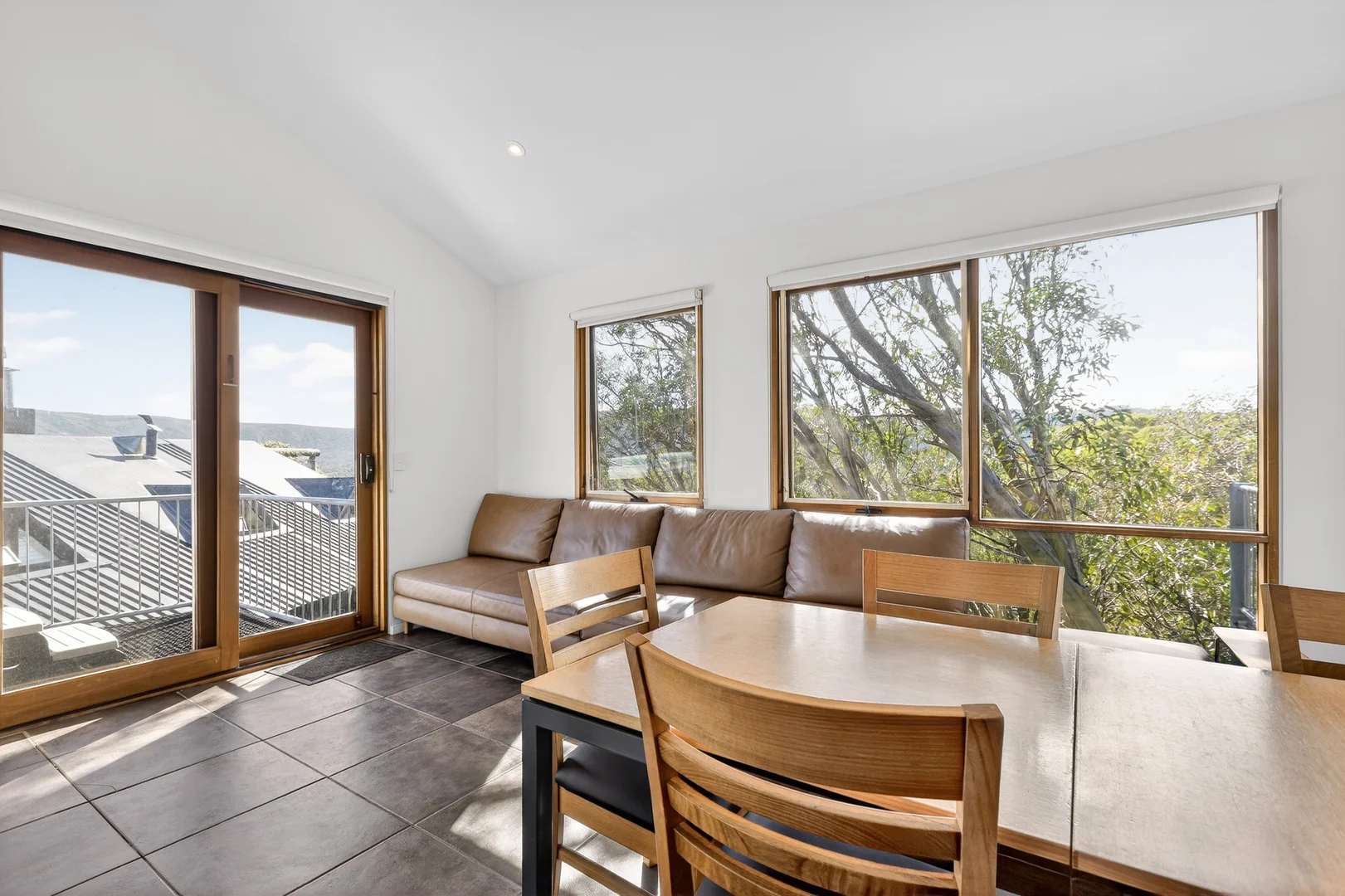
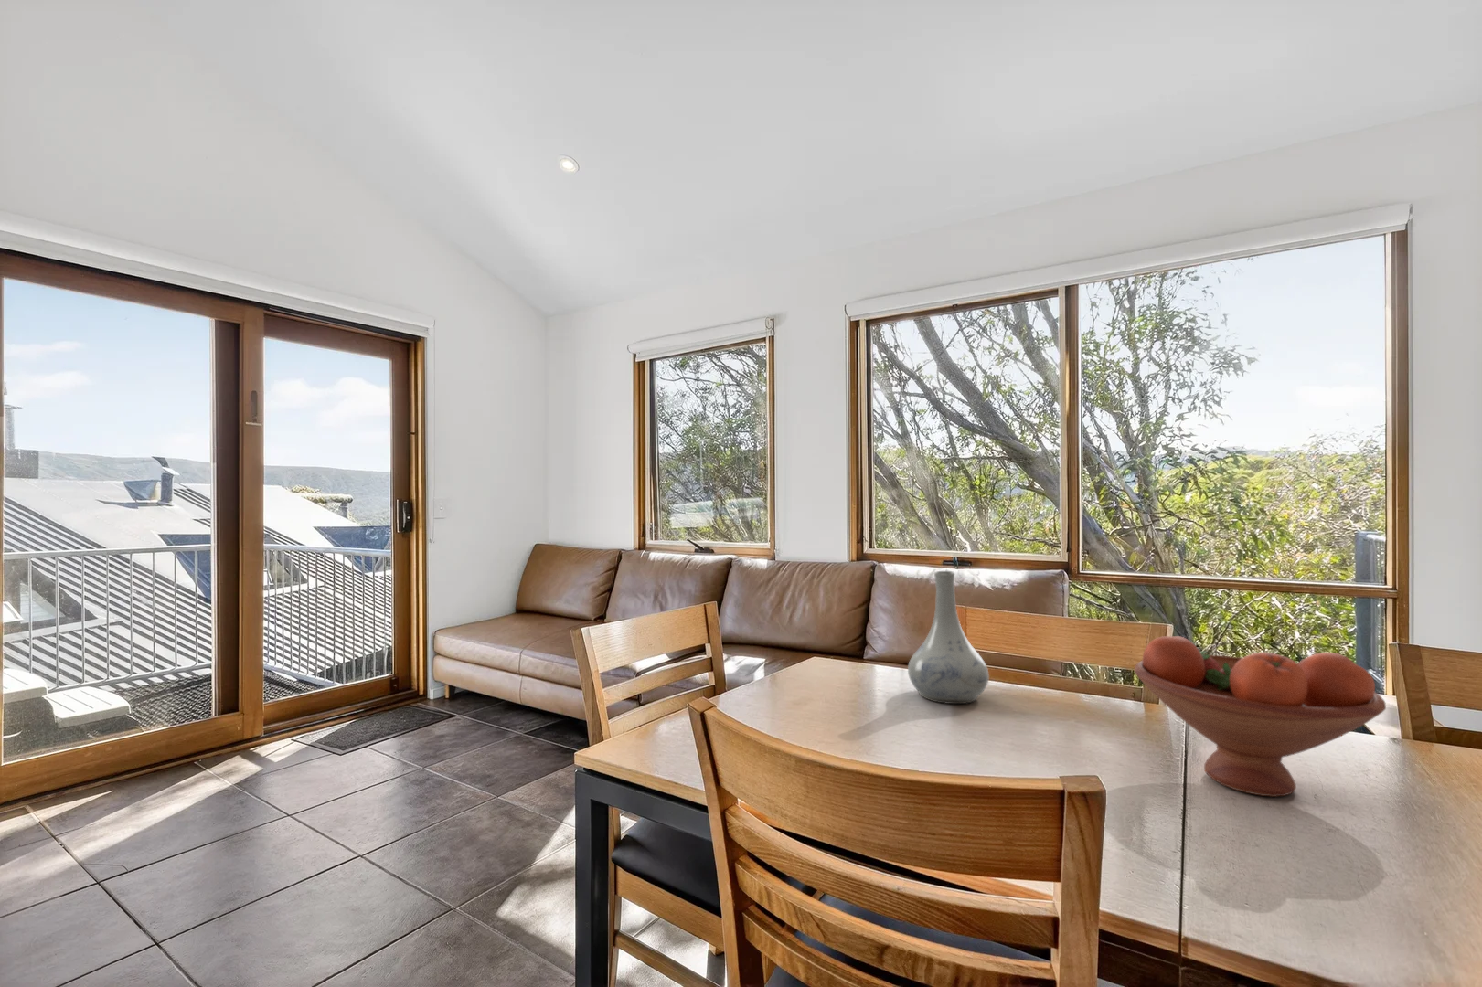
+ vase (948, 633)
+ fruit bowl (1248, 711)
